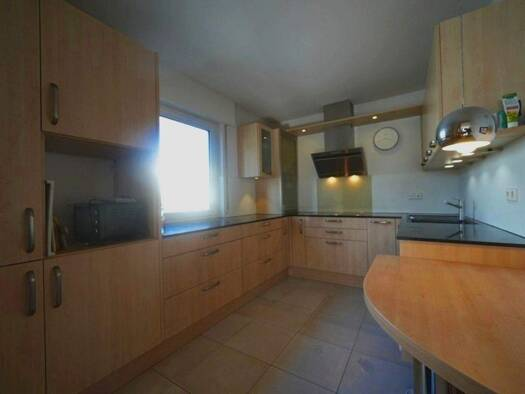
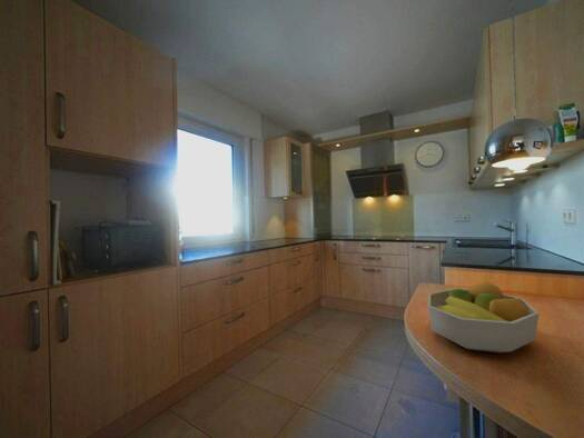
+ fruit bowl (476, 310)
